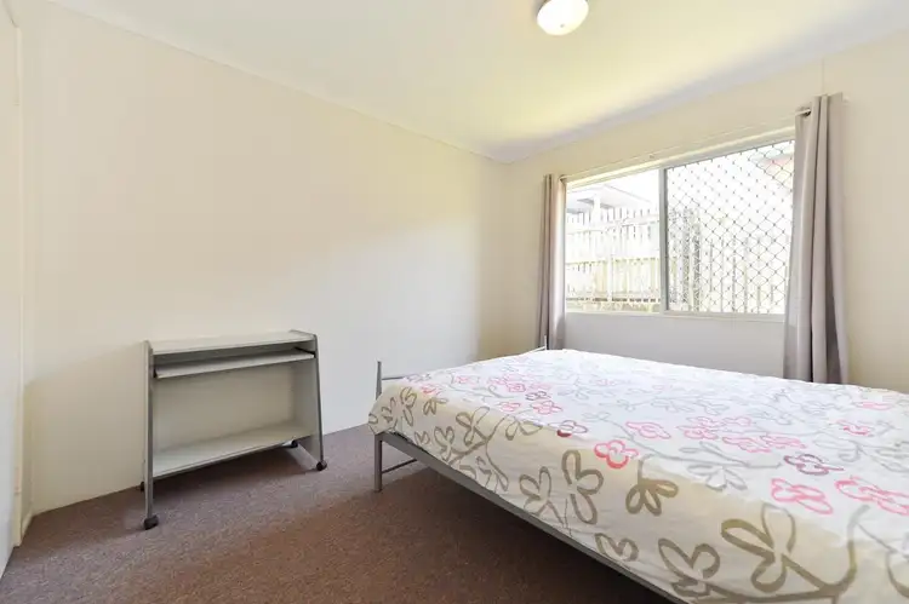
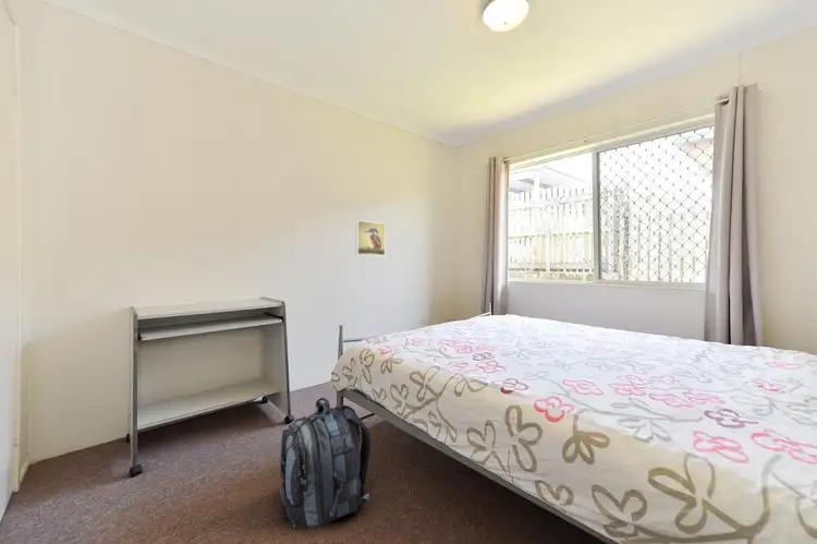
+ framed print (370, 239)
+ backpack (325, 450)
